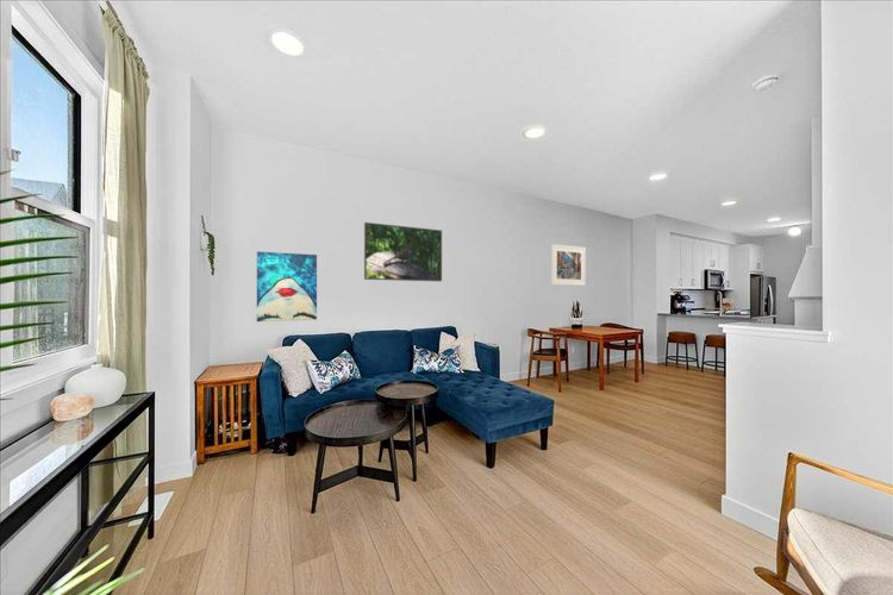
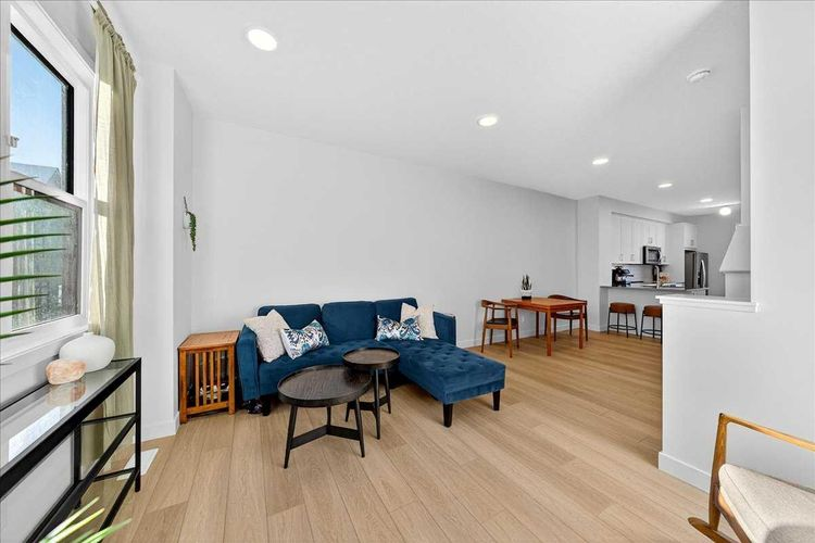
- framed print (405, 253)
- wall art (287, 287)
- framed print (568, 265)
